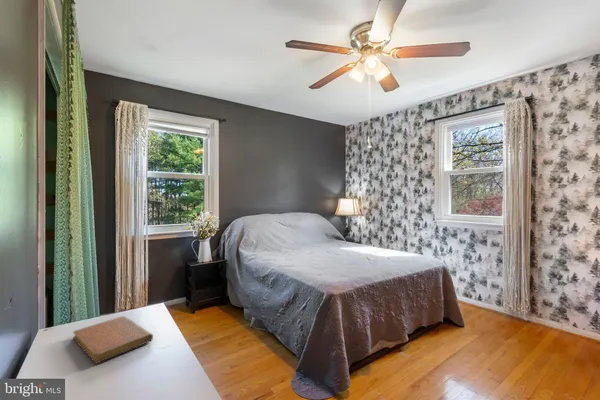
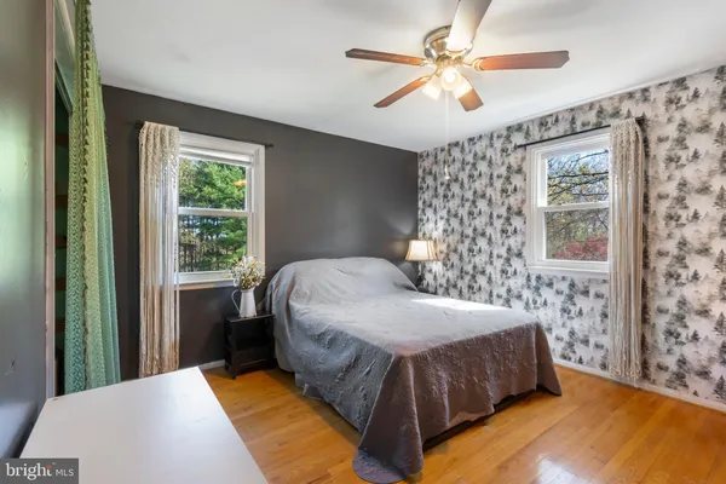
- notebook (112, 335)
